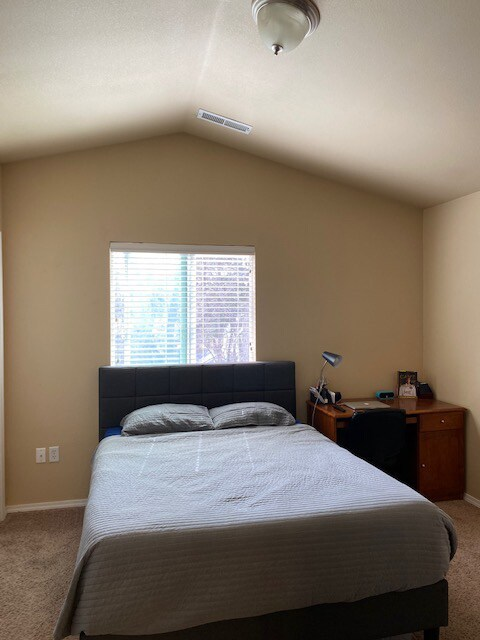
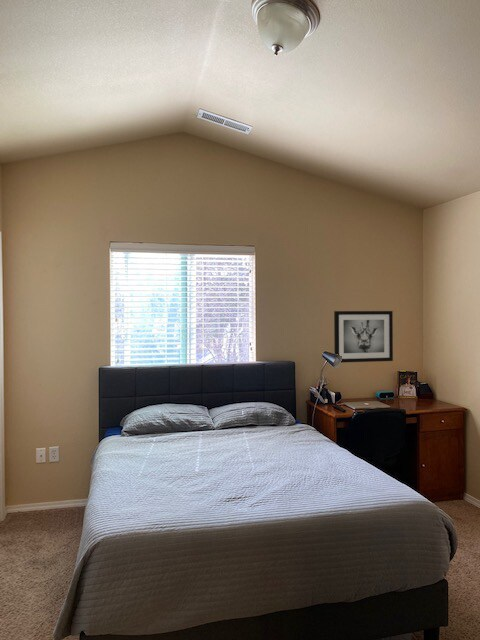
+ wall art (363, 336)
